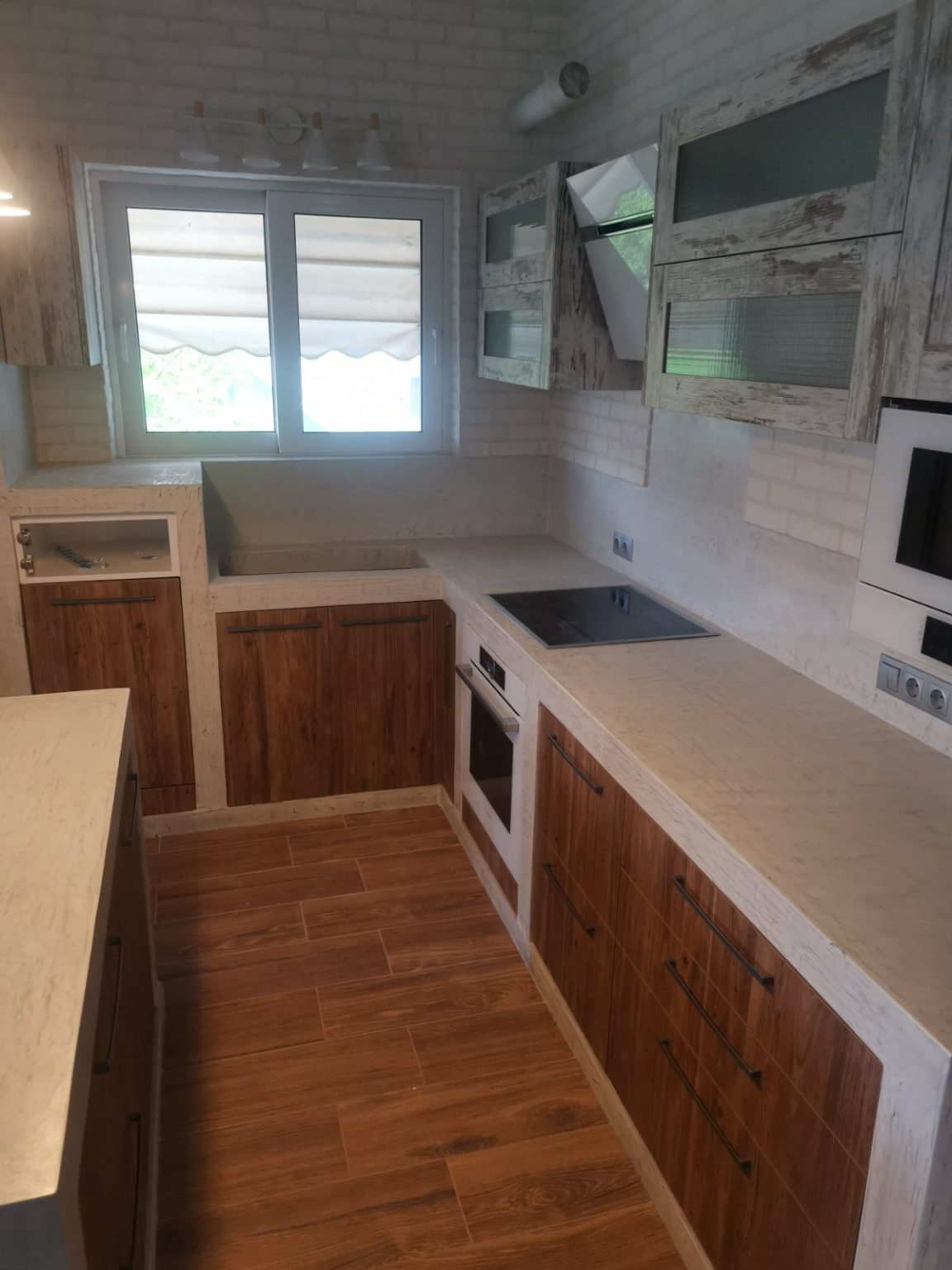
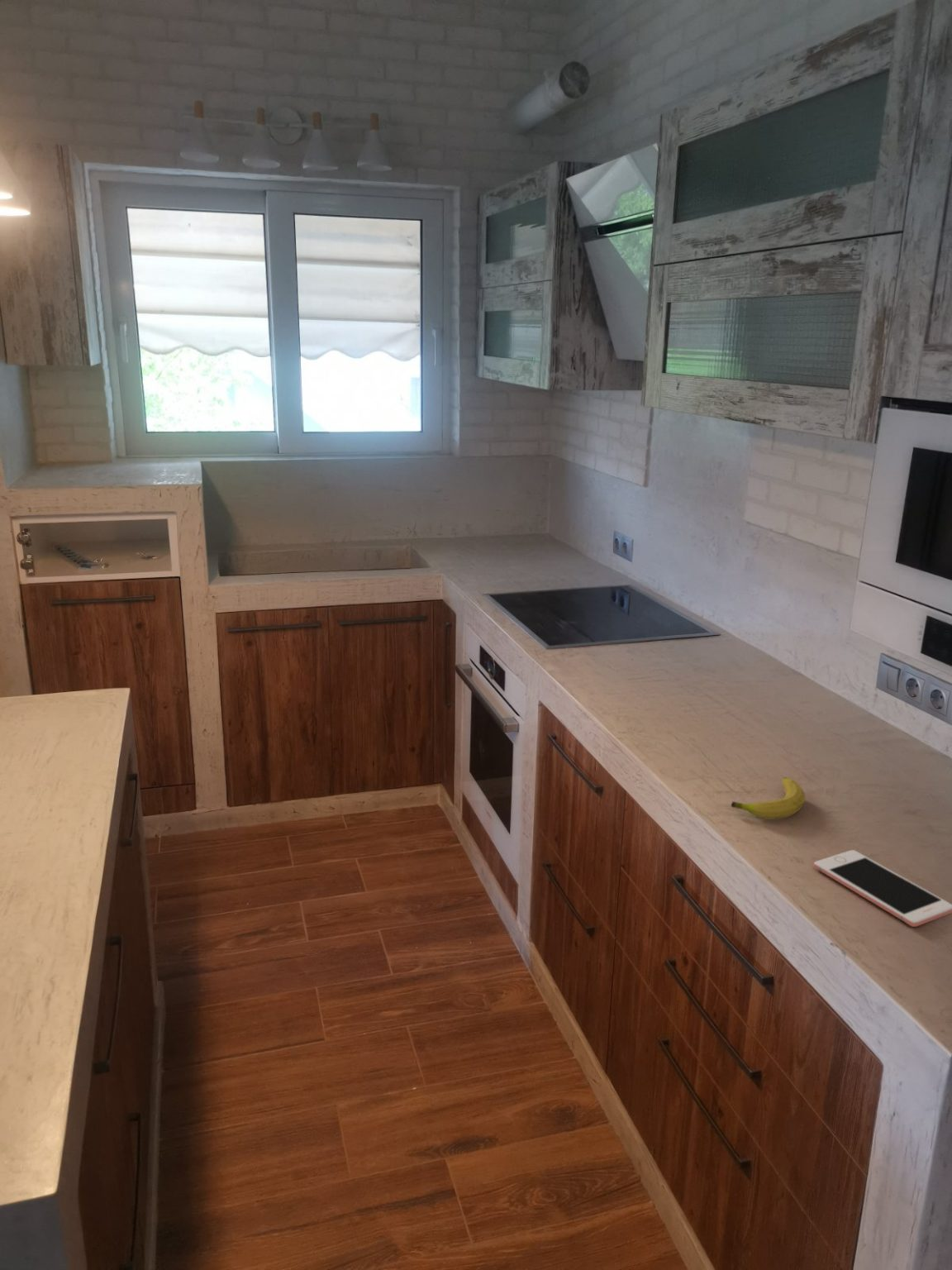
+ fruit (768, 801)
+ cell phone (881, 886)
